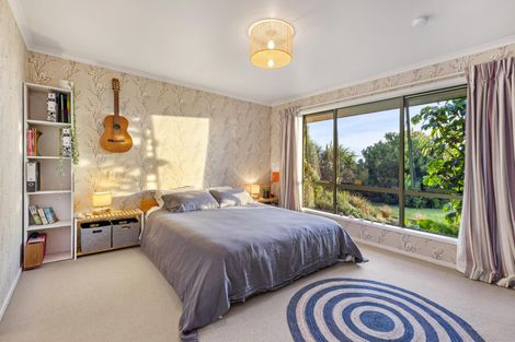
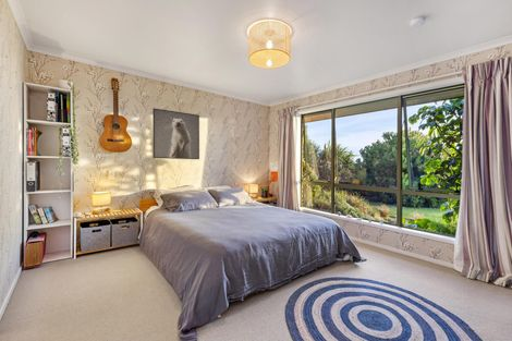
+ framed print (176, 135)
